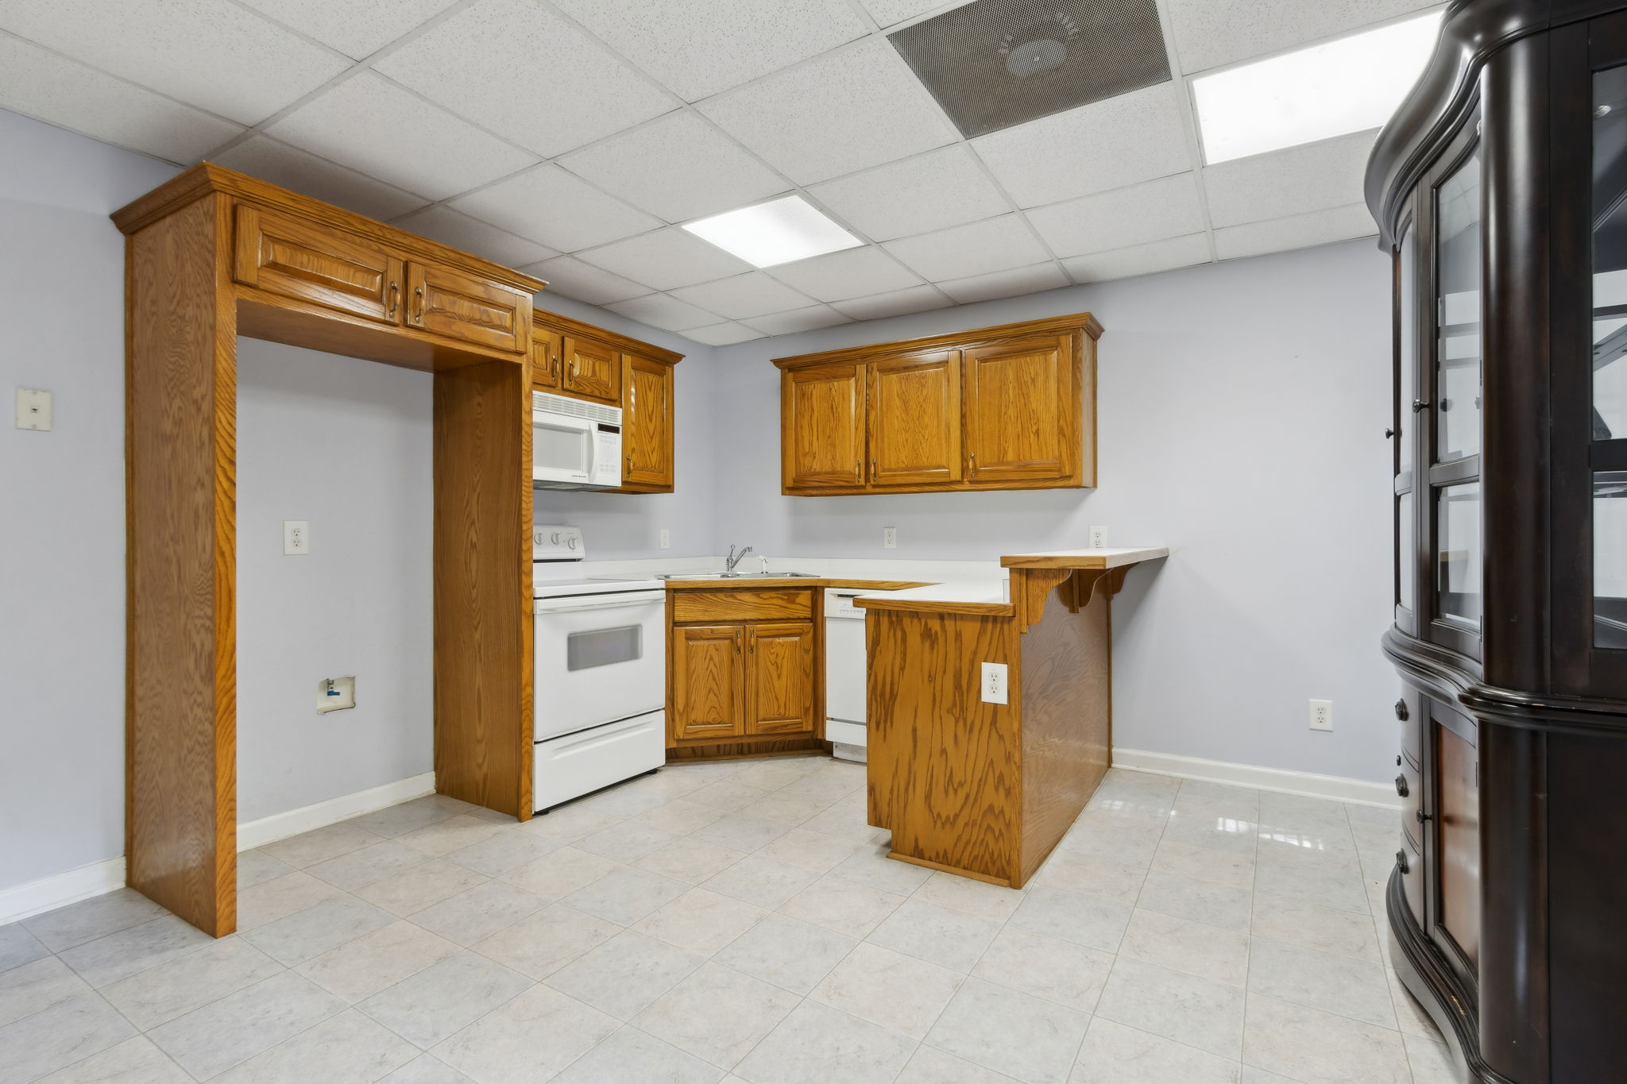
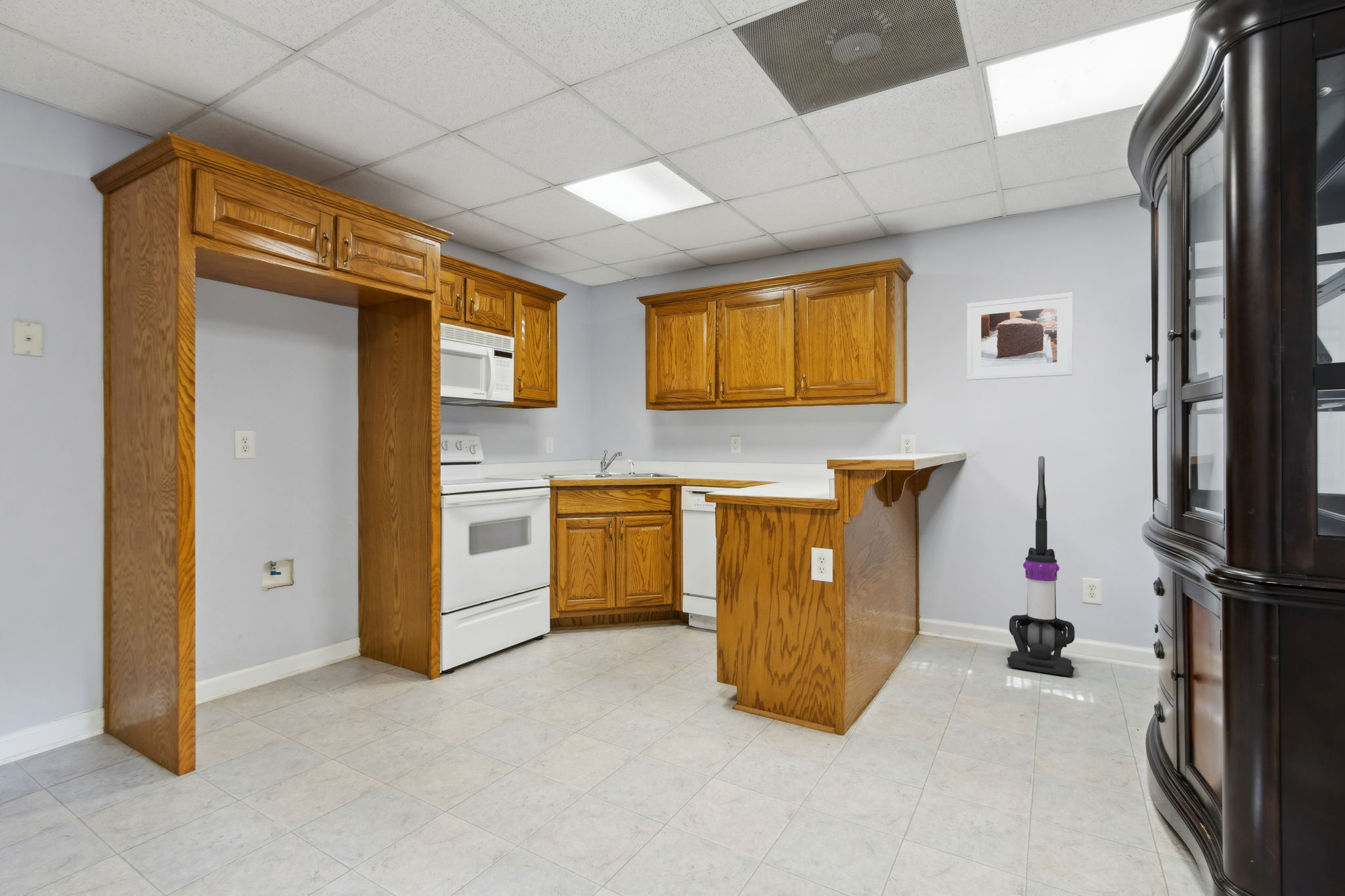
+ vacuum cleaner (1040, 559)
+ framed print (1018, 338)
